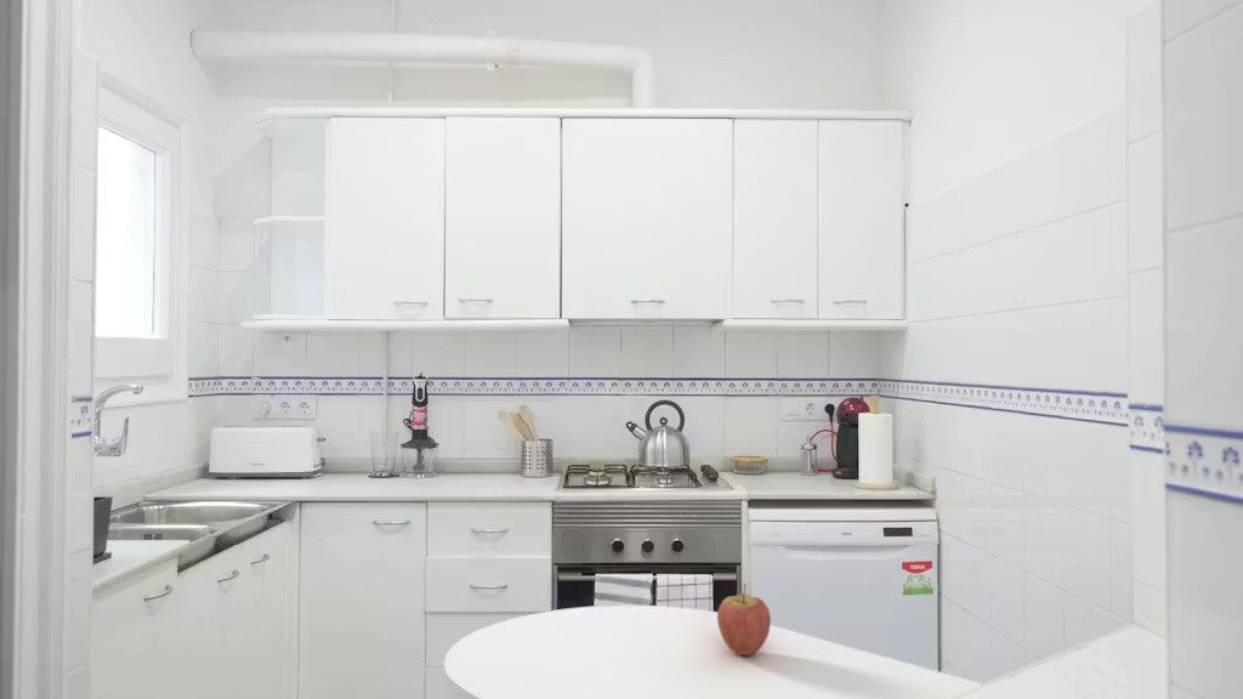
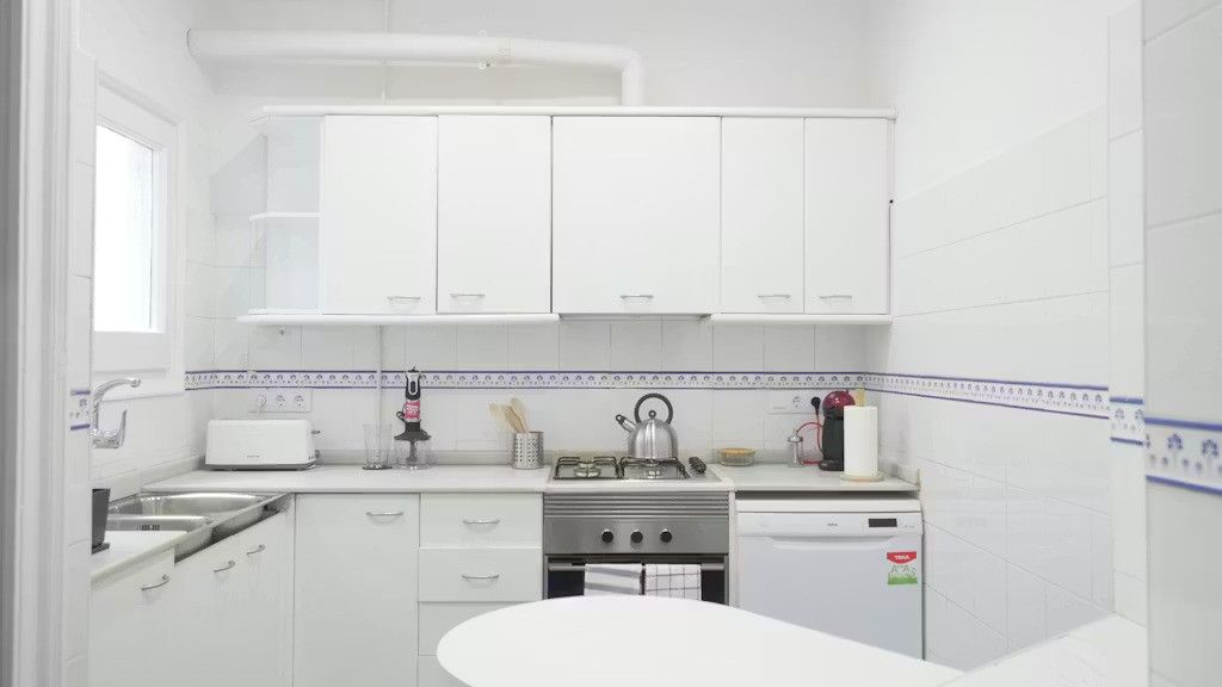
- fruit (743, 619)
